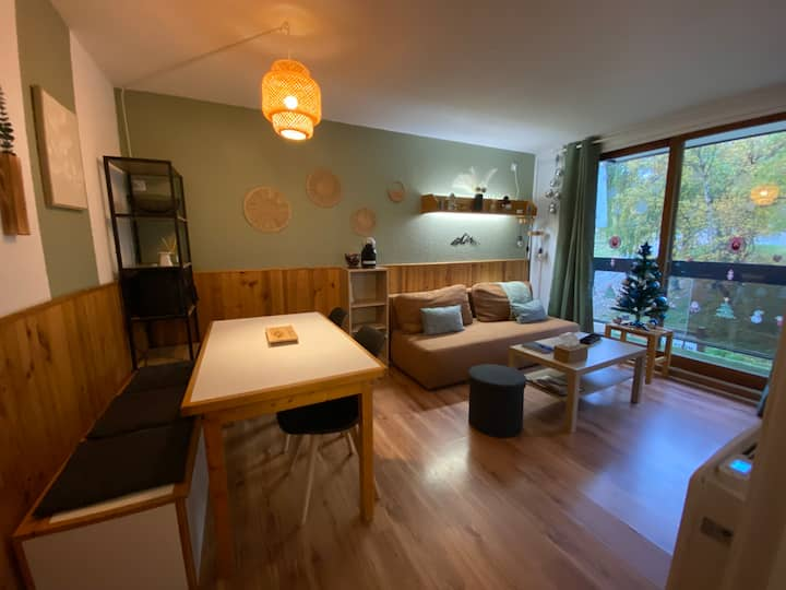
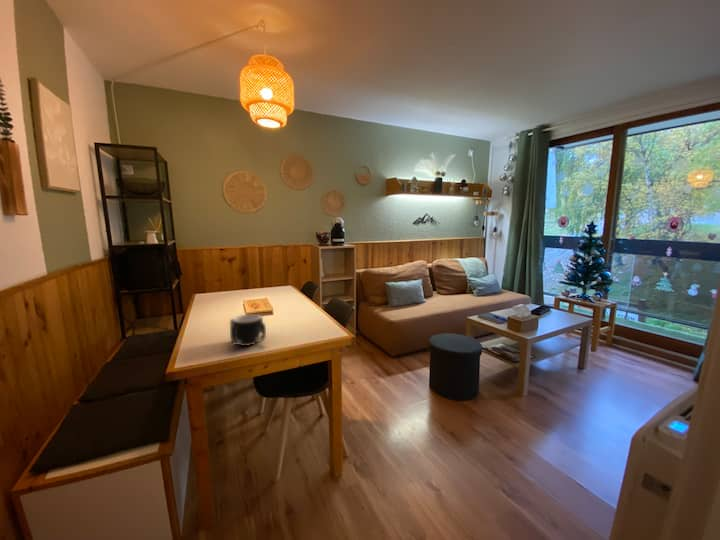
+ mug (247, 330)
